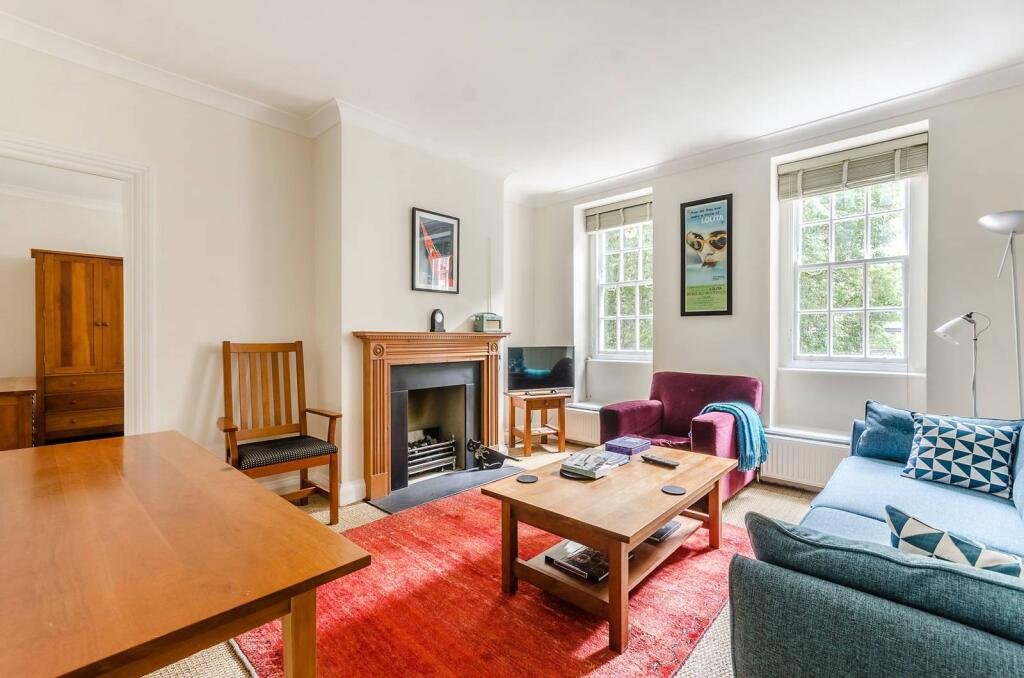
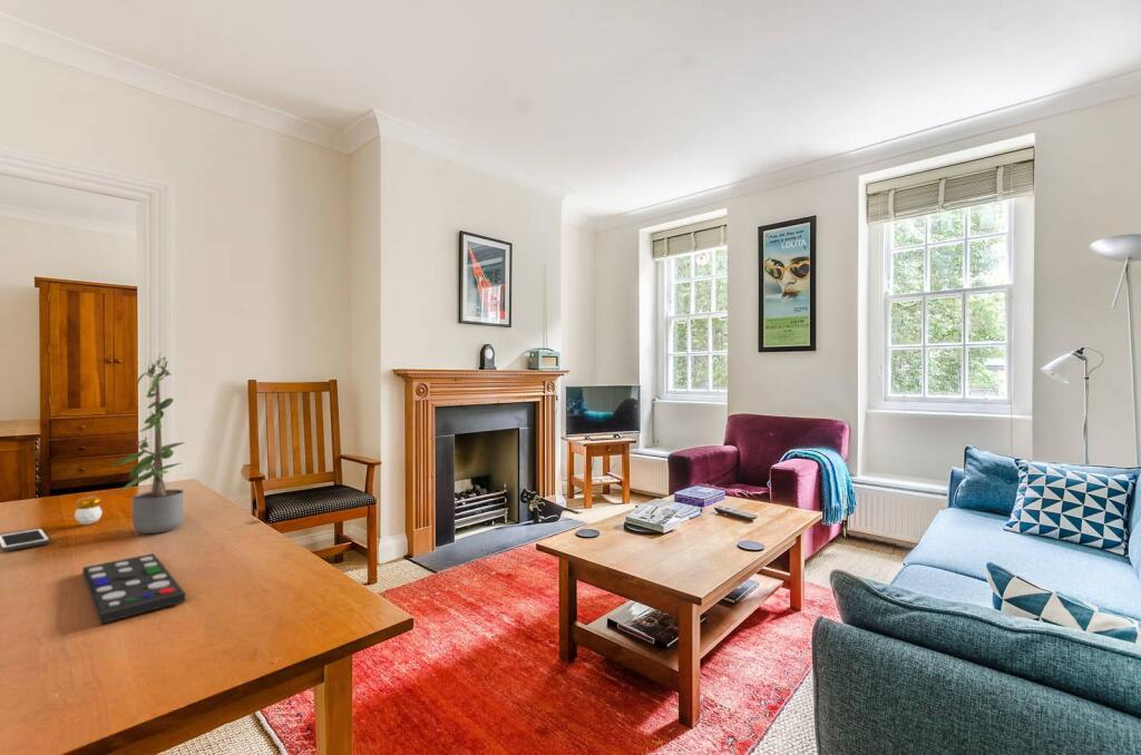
+ cell phone (22, 539)
+ potted plant (147, 443)
+ remote control (130, 581)
+ candle (88, 508)
